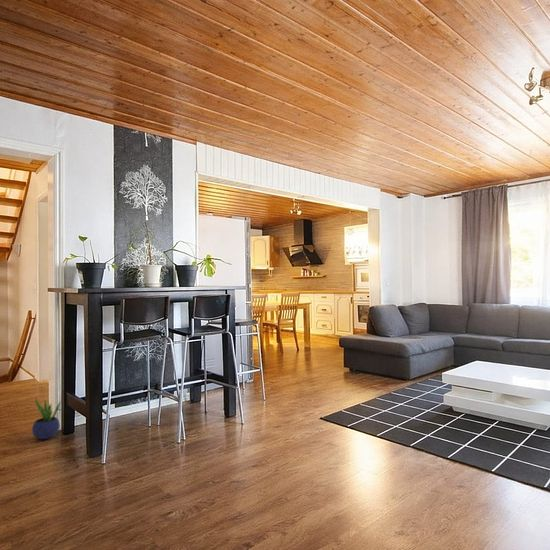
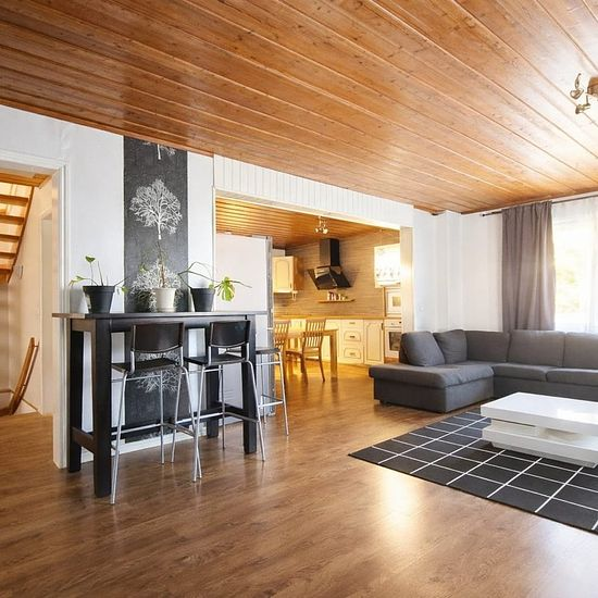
- potted plant (47, 416)
